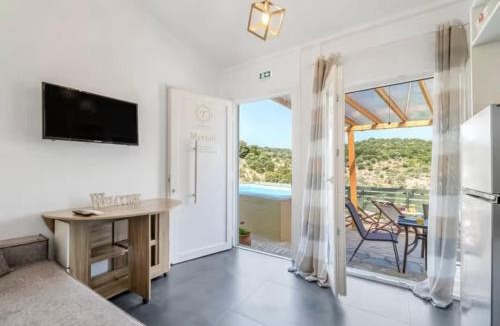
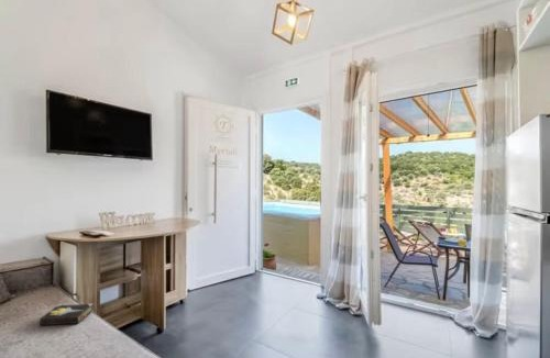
+ hardback book (67, 313)
